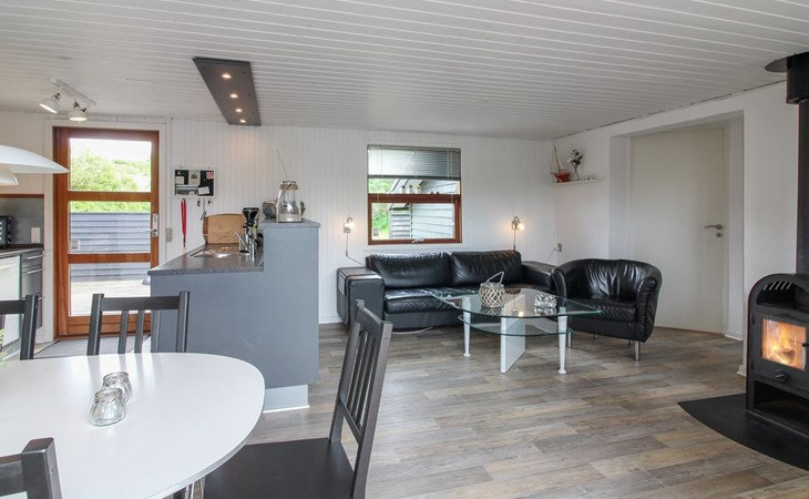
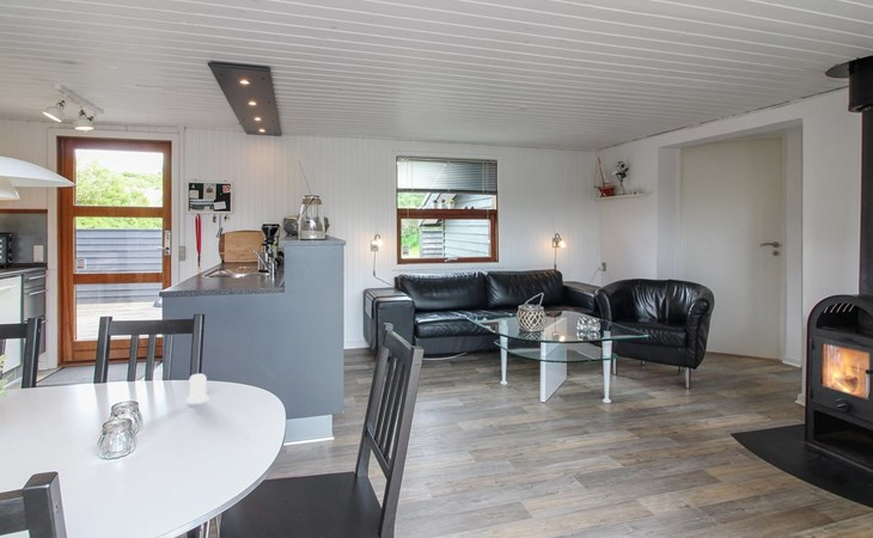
+ salt shaker (197, 386)
